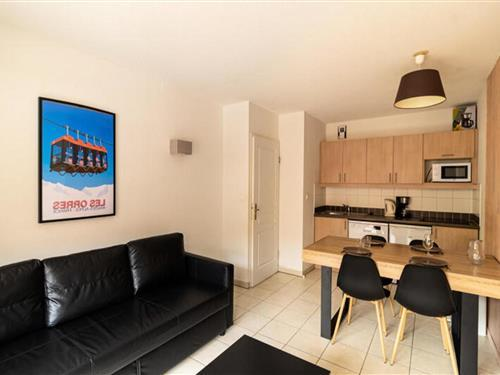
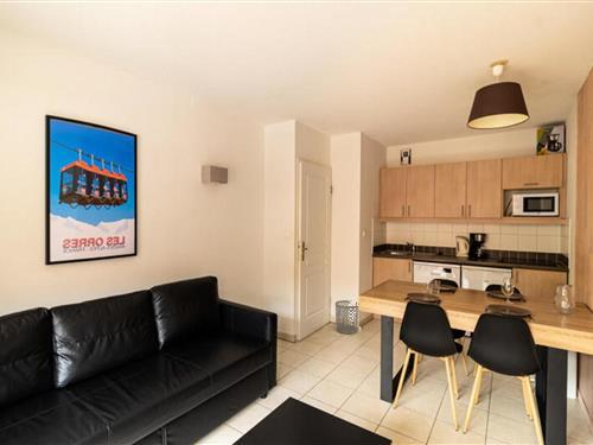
+ waste bin (346, 316)
